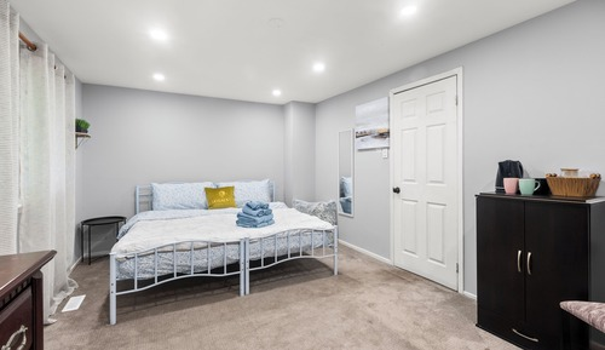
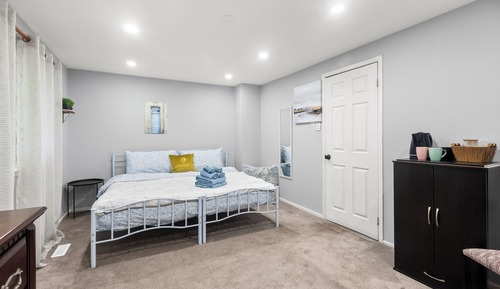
+ wall art (155, 118)
